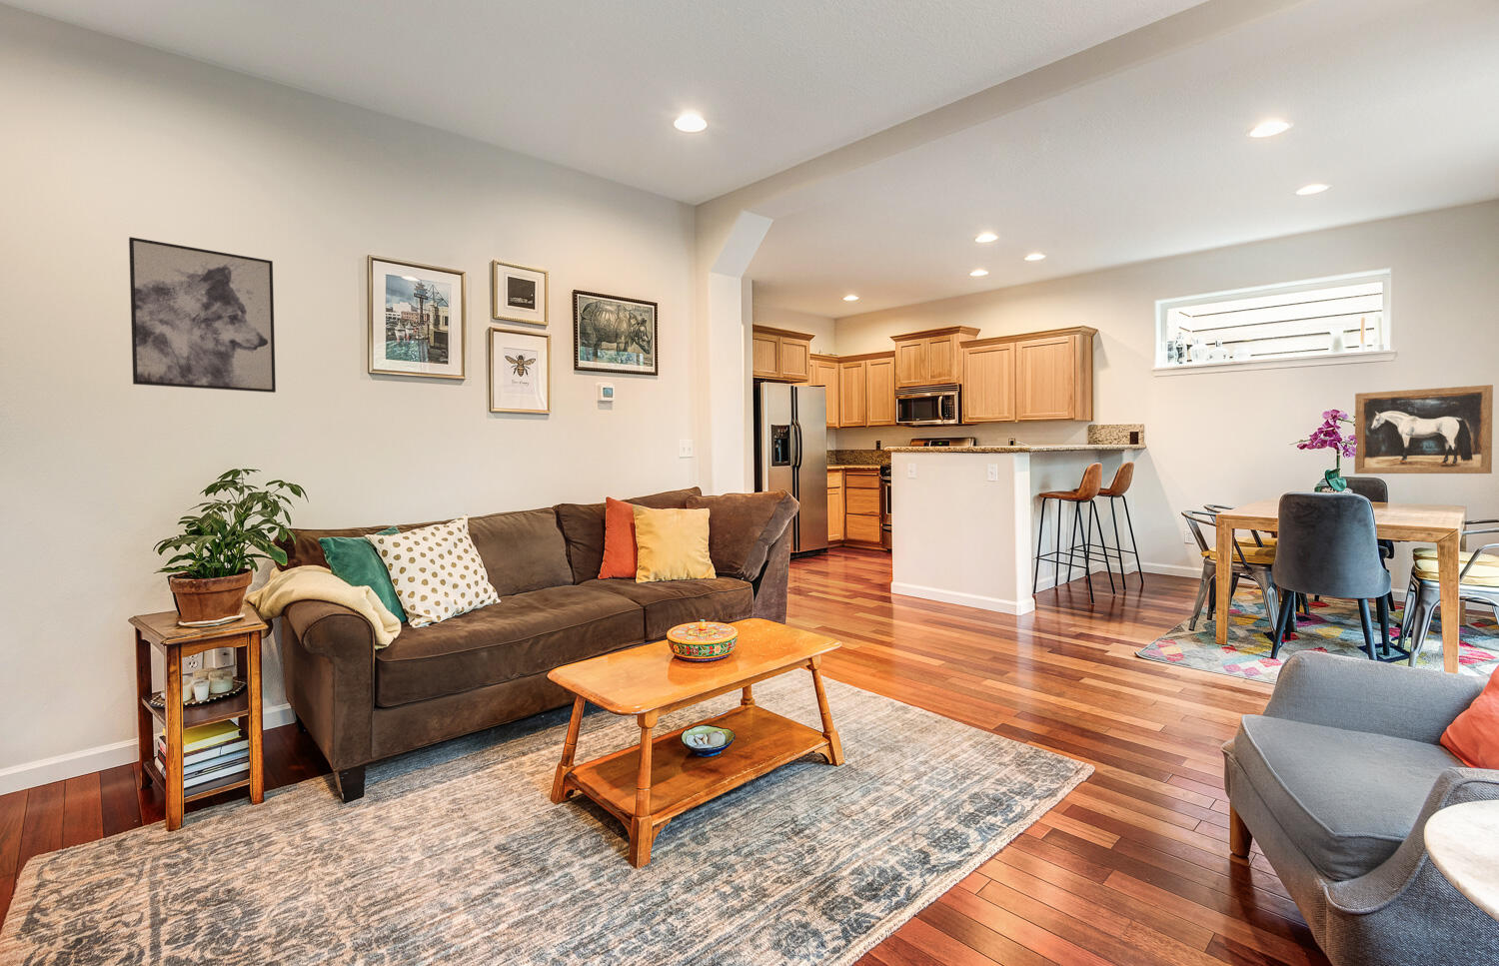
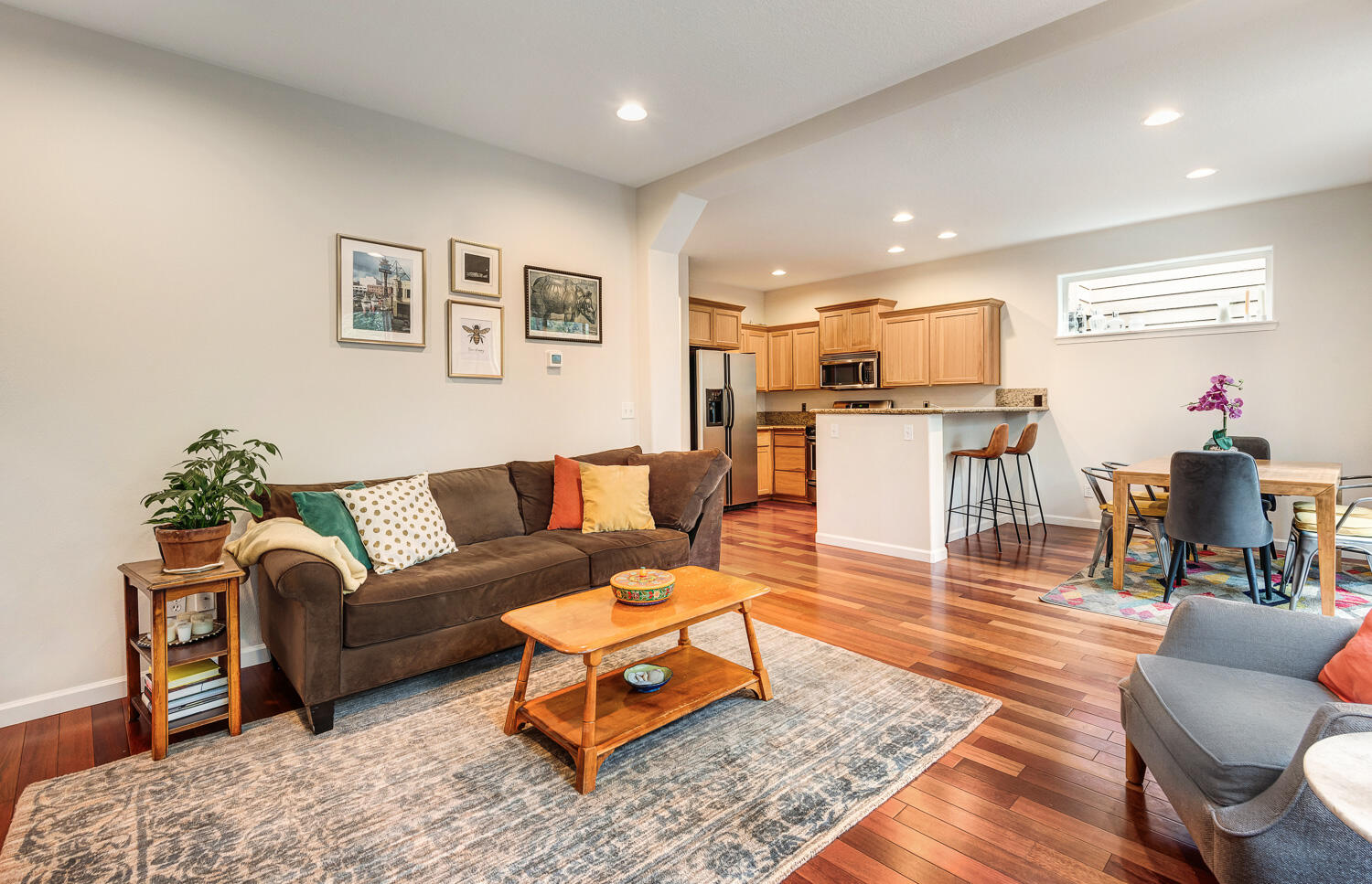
- wall art (205, 319)
- wall art (1420, 432)
